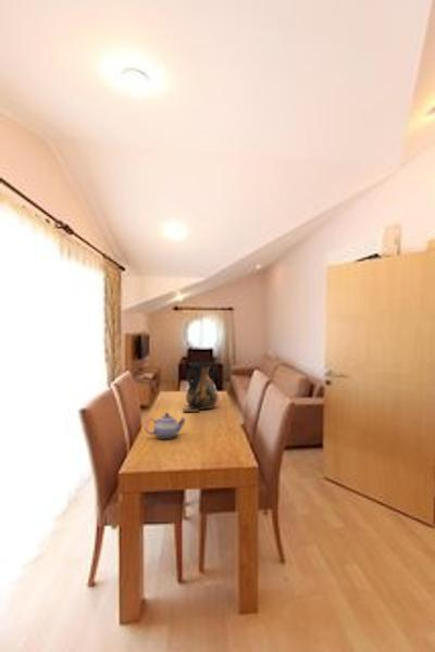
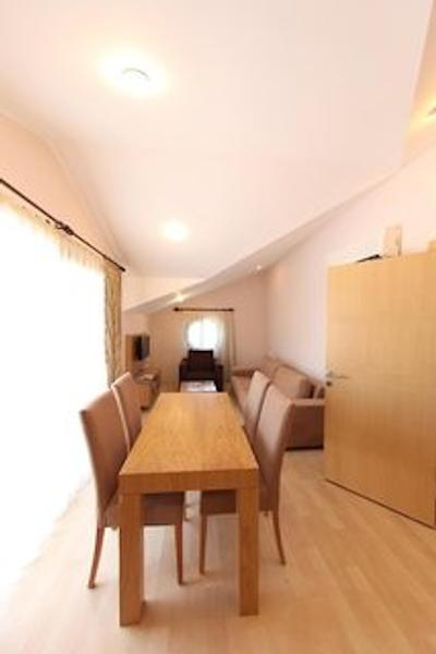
- vase (200, 385)
- teapot (165, 424)
